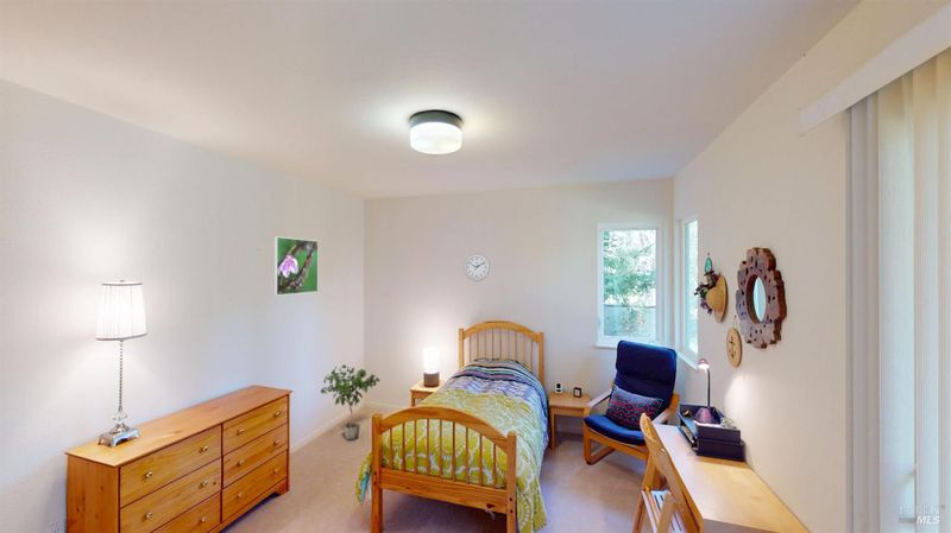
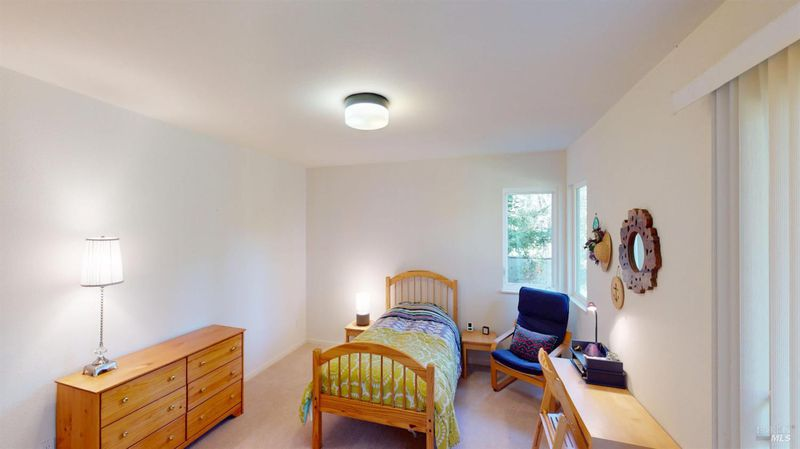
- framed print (297, 266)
- potted plant (349, 404)
- wall clock (476, 267)
